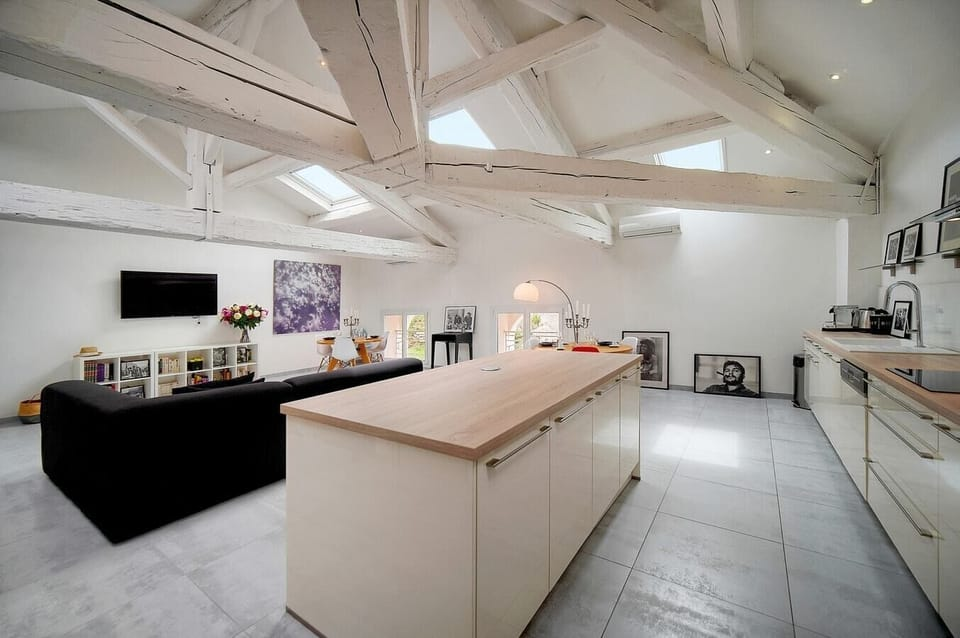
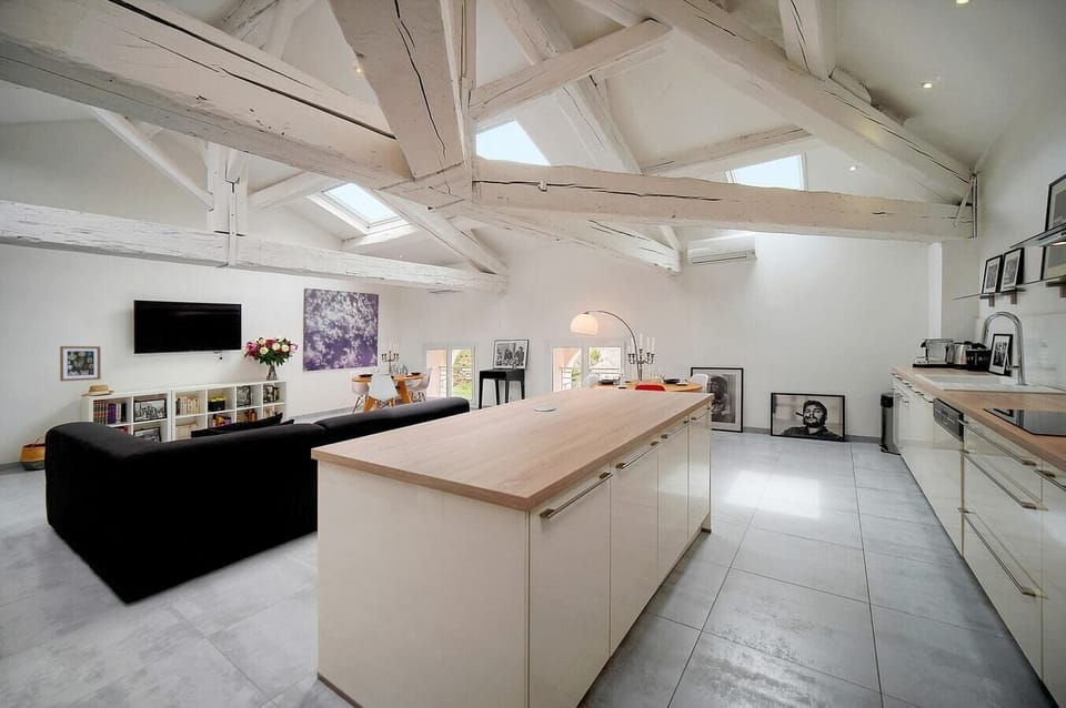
+ wall art (80, 363)
